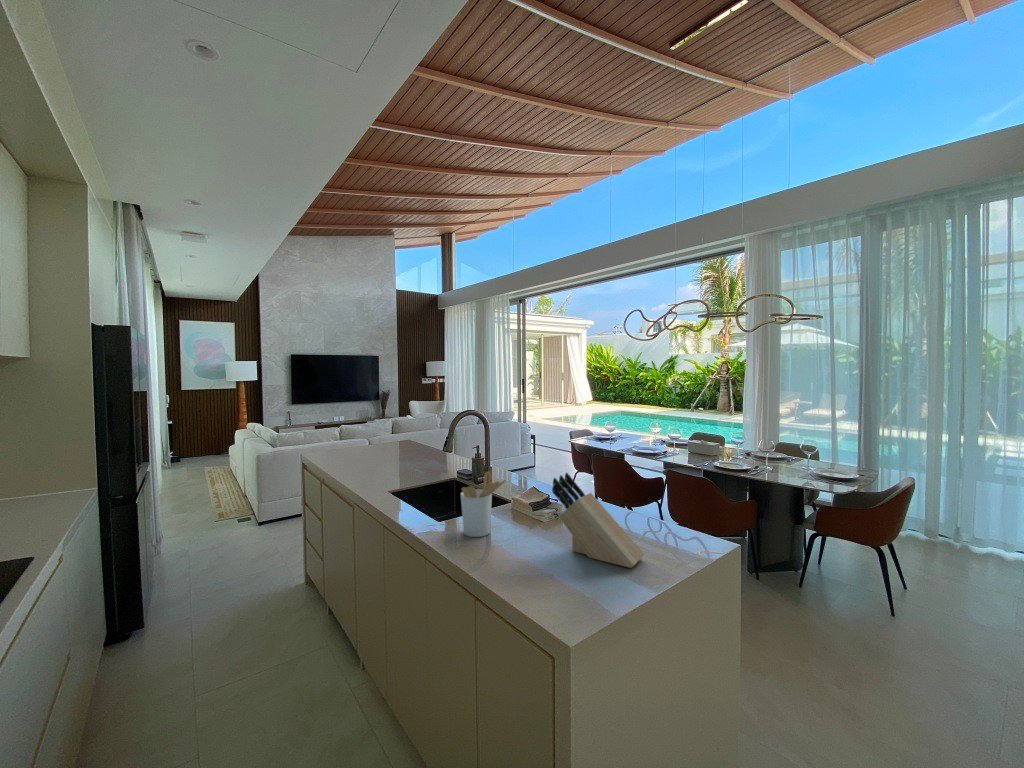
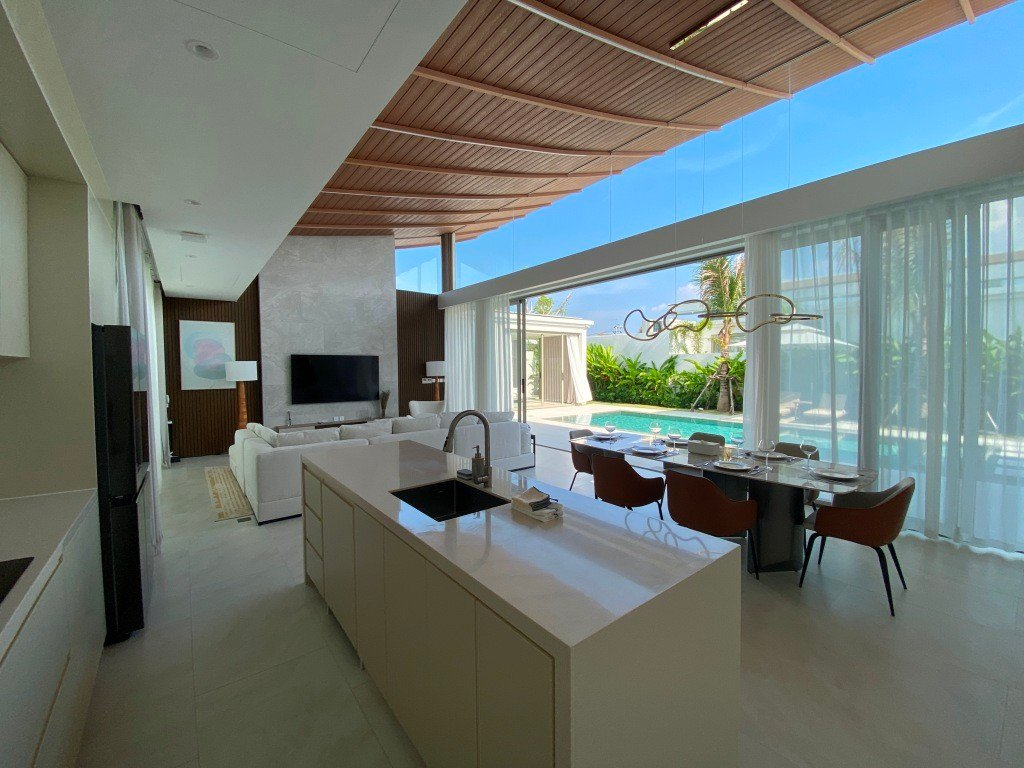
- knife block (593, 515)
- utensil holder (482, 504)
